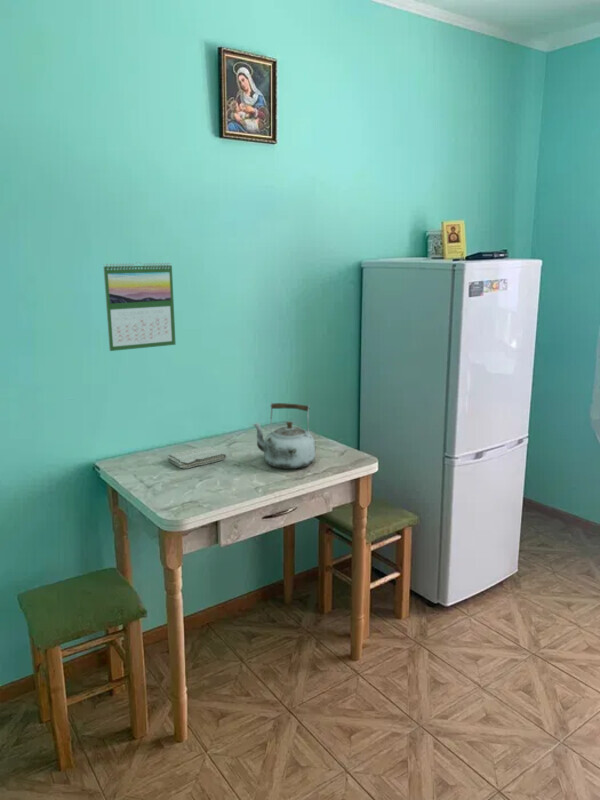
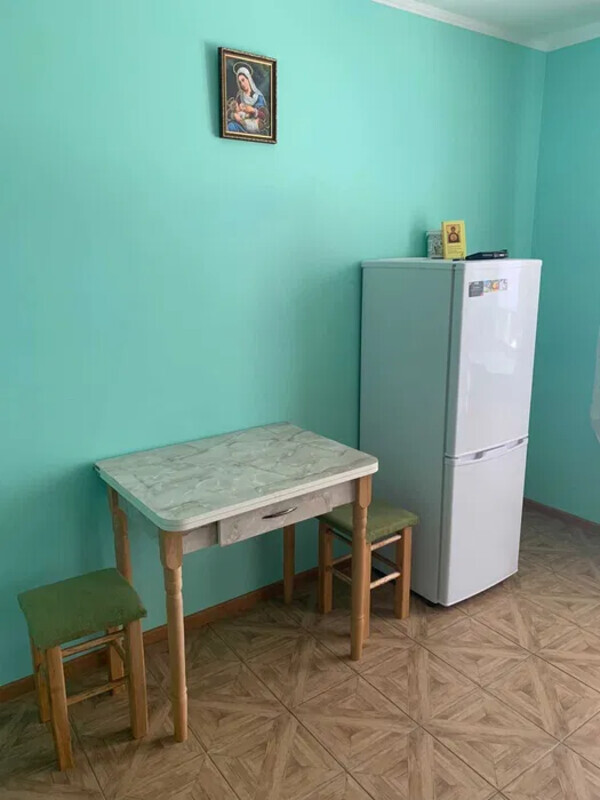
- kettle (283, 433)
- washcloth (196, 456)
- calendar (141, 305)
